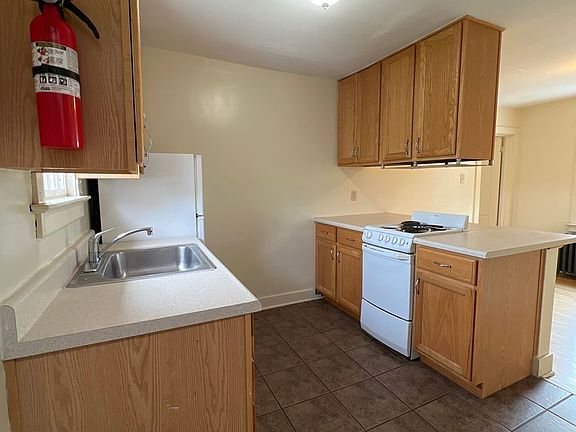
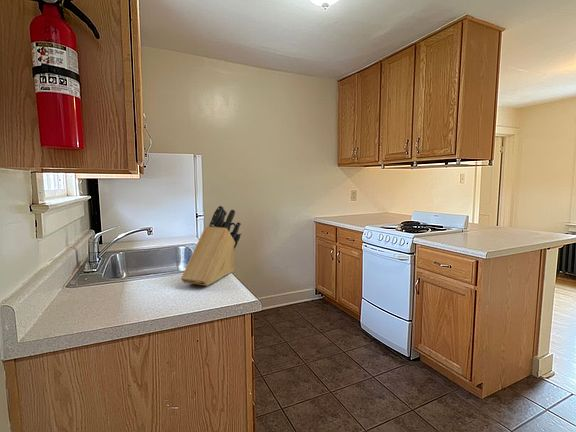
+ knife block (214, 241)
